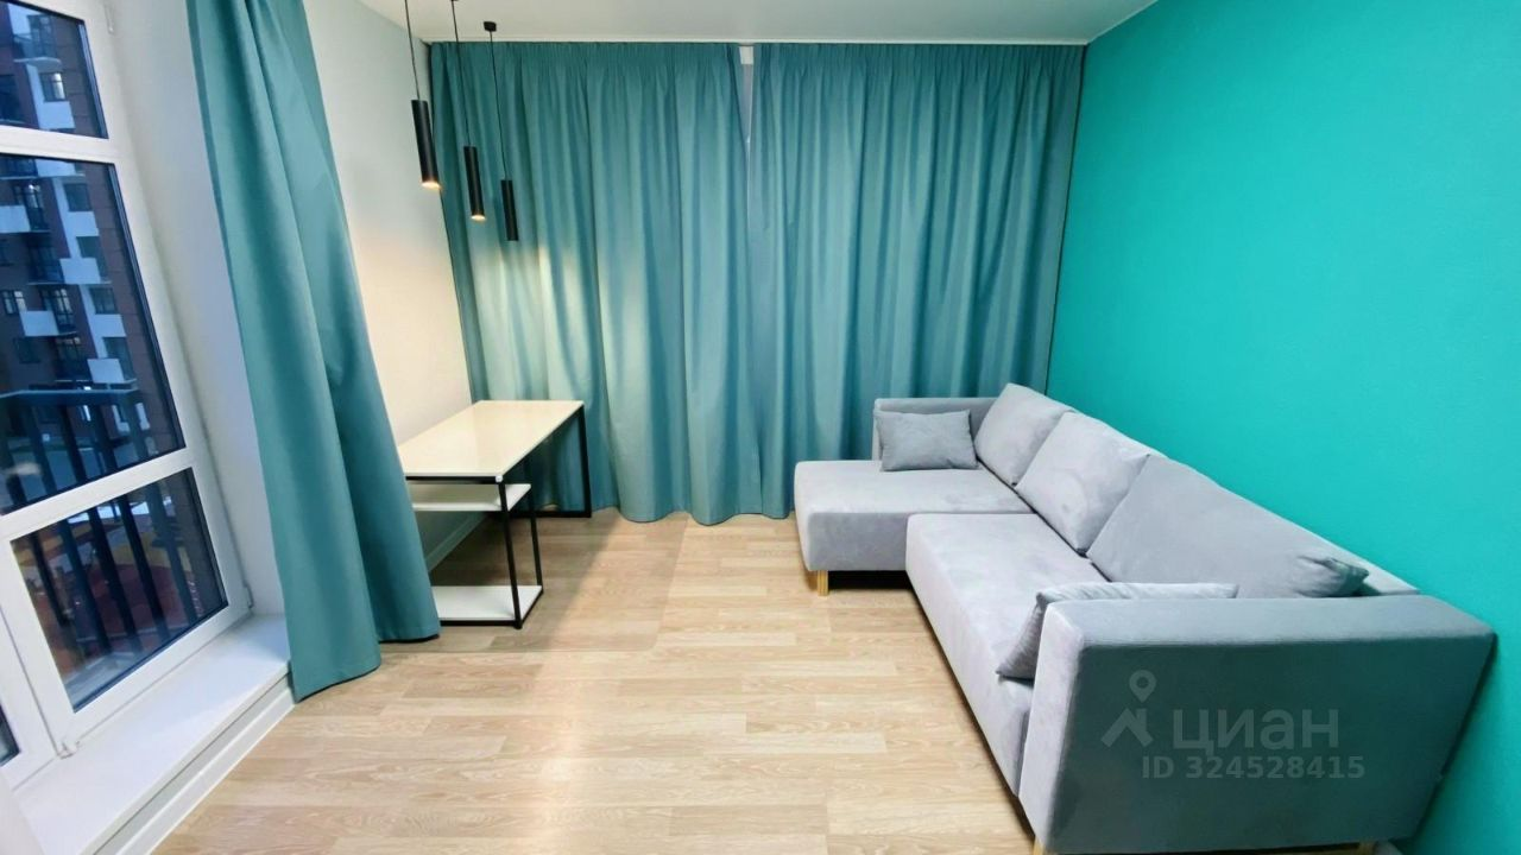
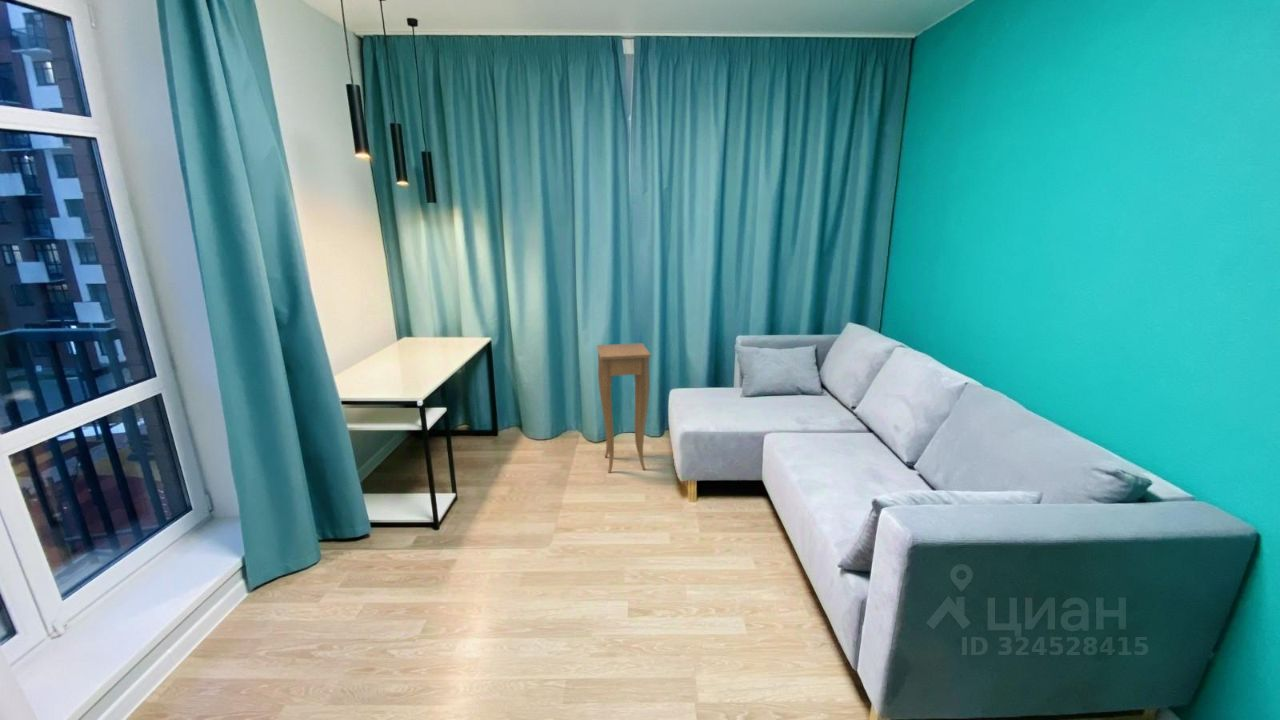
+ side table (635, 408)
